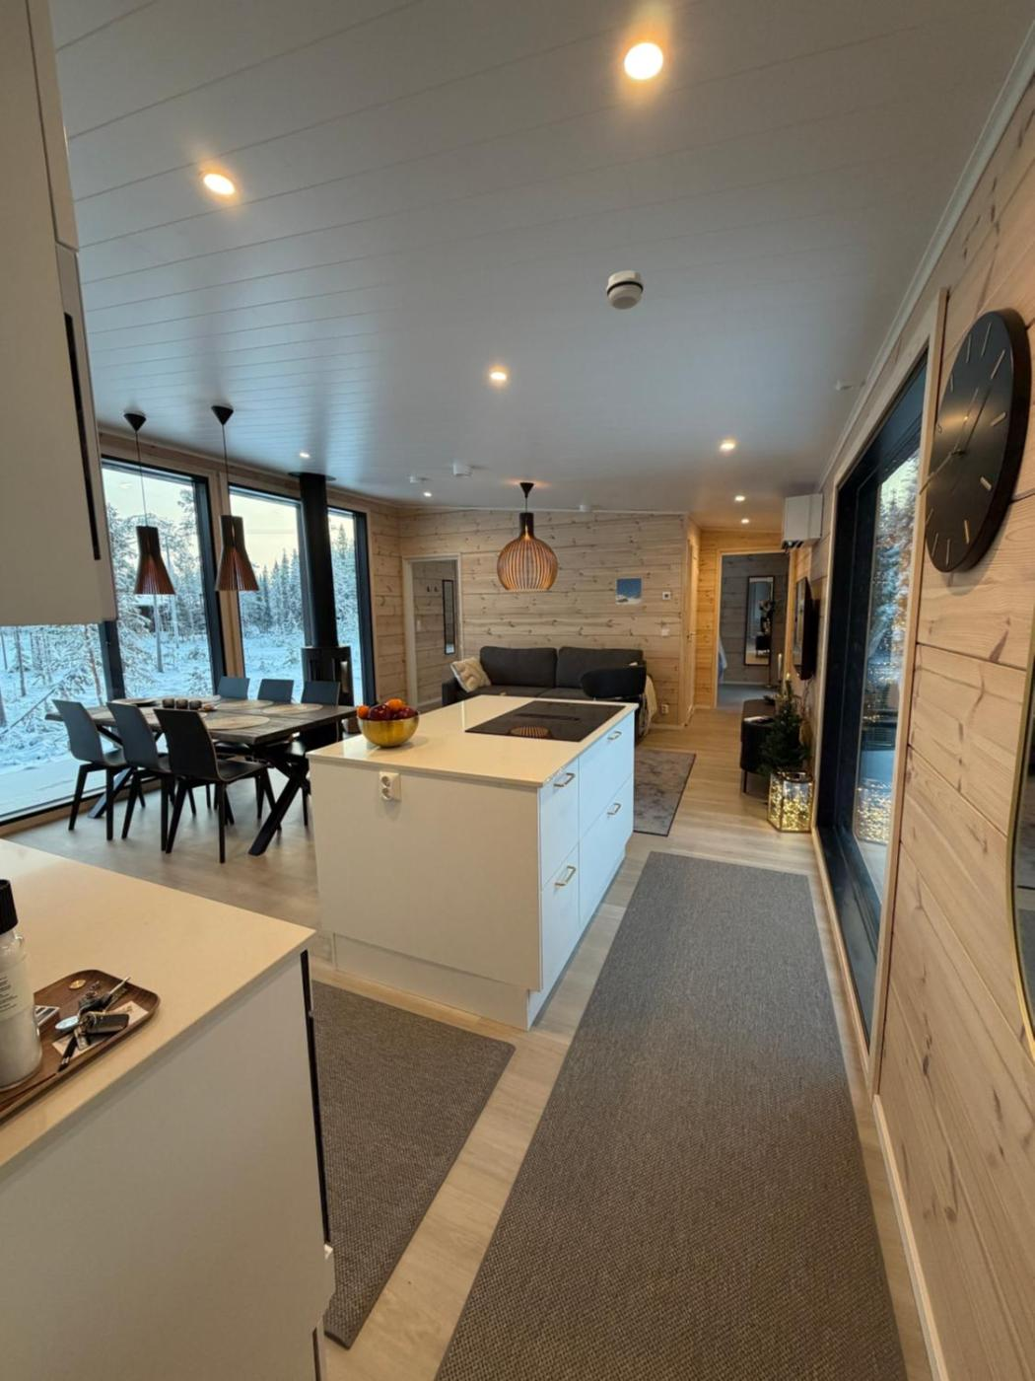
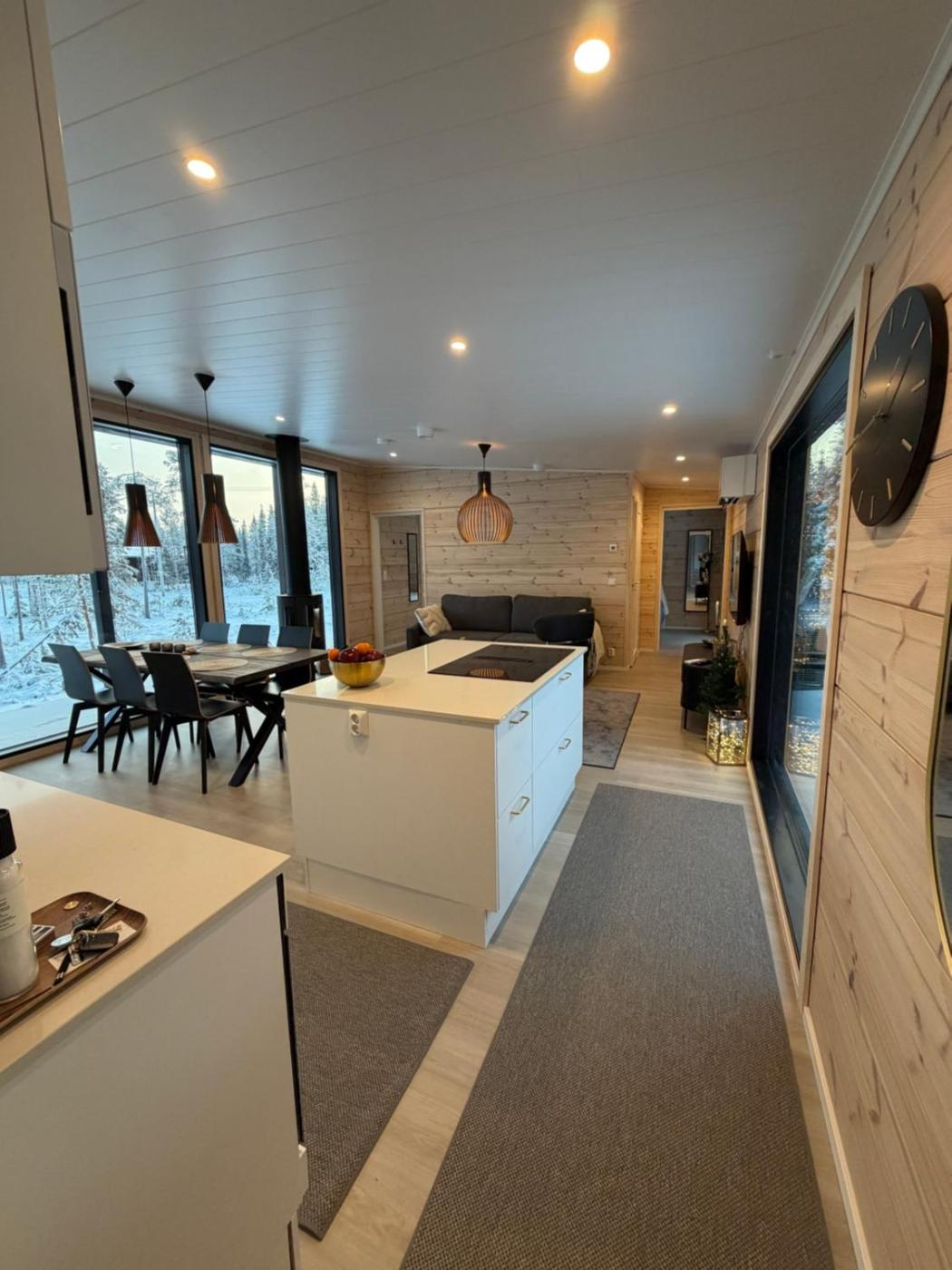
- smoke detector (625, 291)
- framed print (628, 590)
